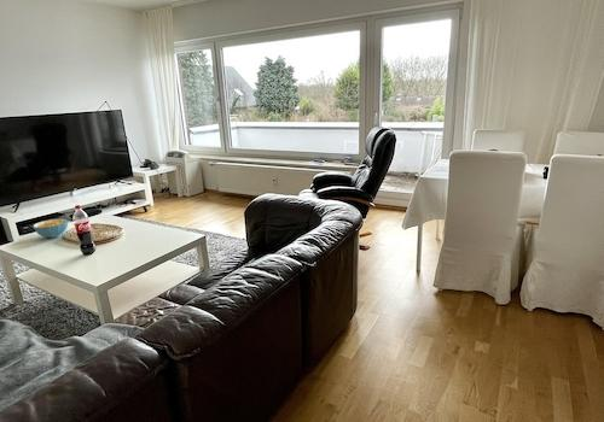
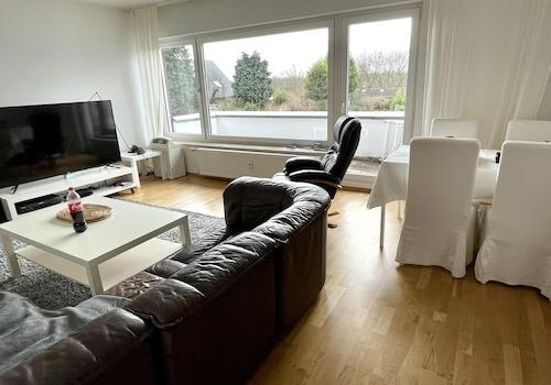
- cereal bowl (52, 229)
